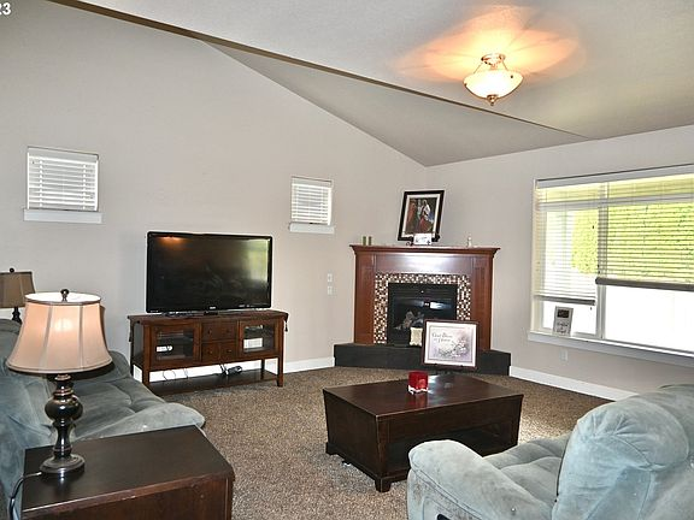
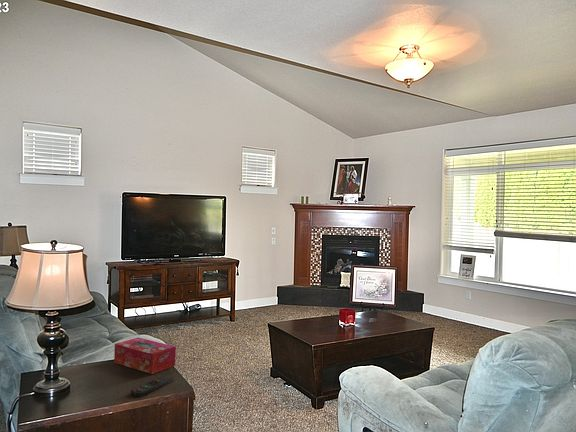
+ remote control (152, 385)
+ tissue box (144, 354)
